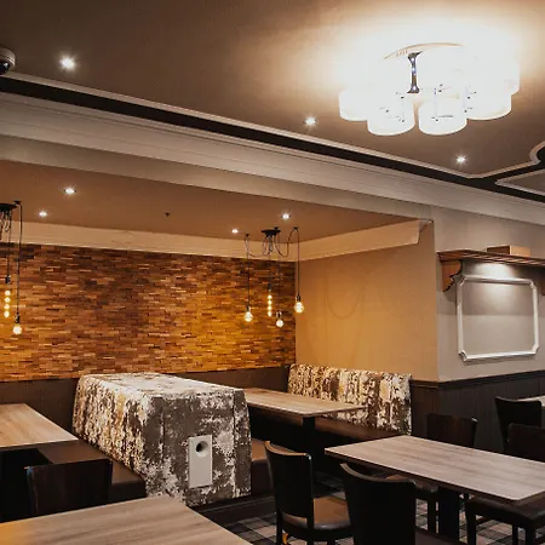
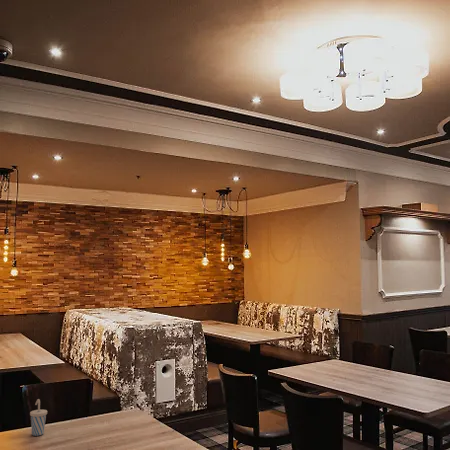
+ cup (38, 416)
